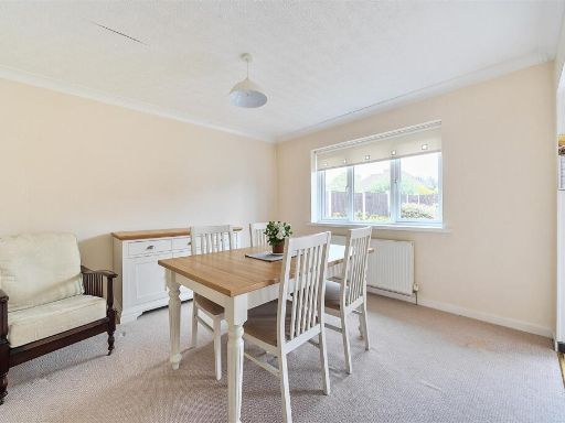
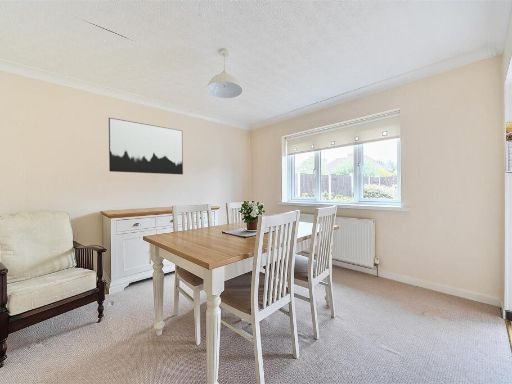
+ wall art (149, 149)
